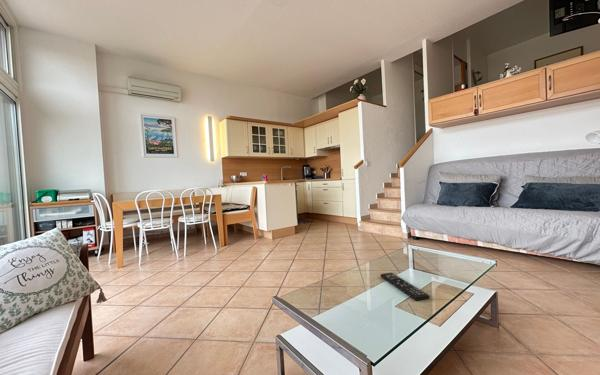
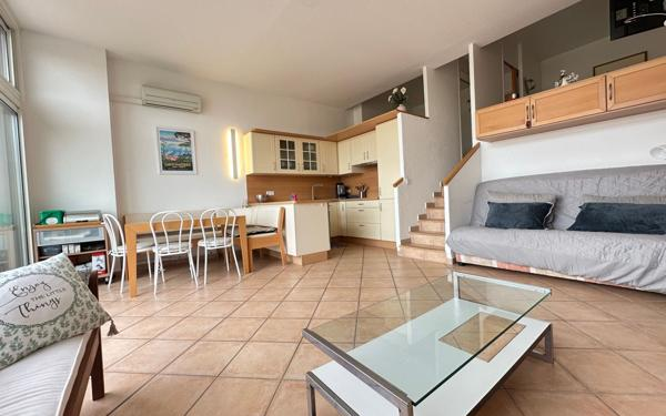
- remote control (402, 284)
